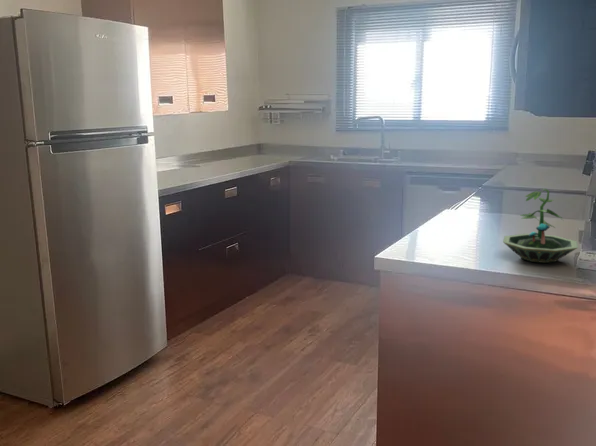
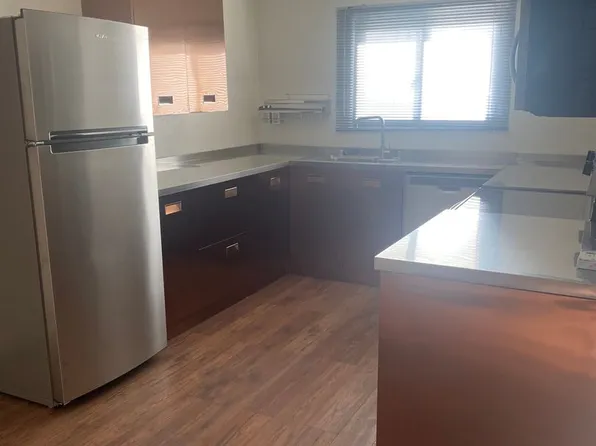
- terrarium (542, 203)
